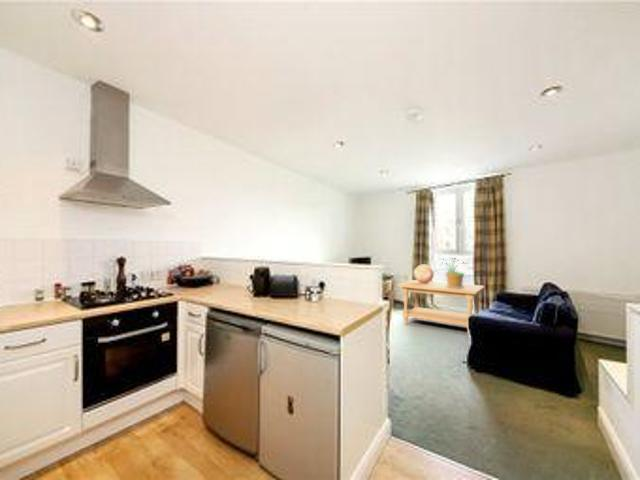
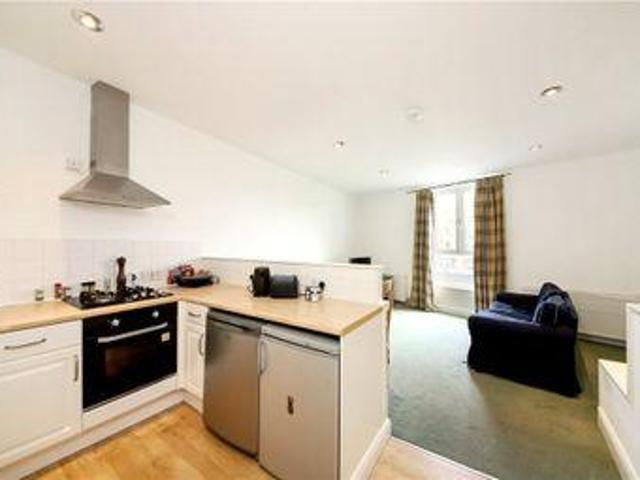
- potted plant (450, 271)
- decorative globe (423, 273)
- coffee table (440, 310)
